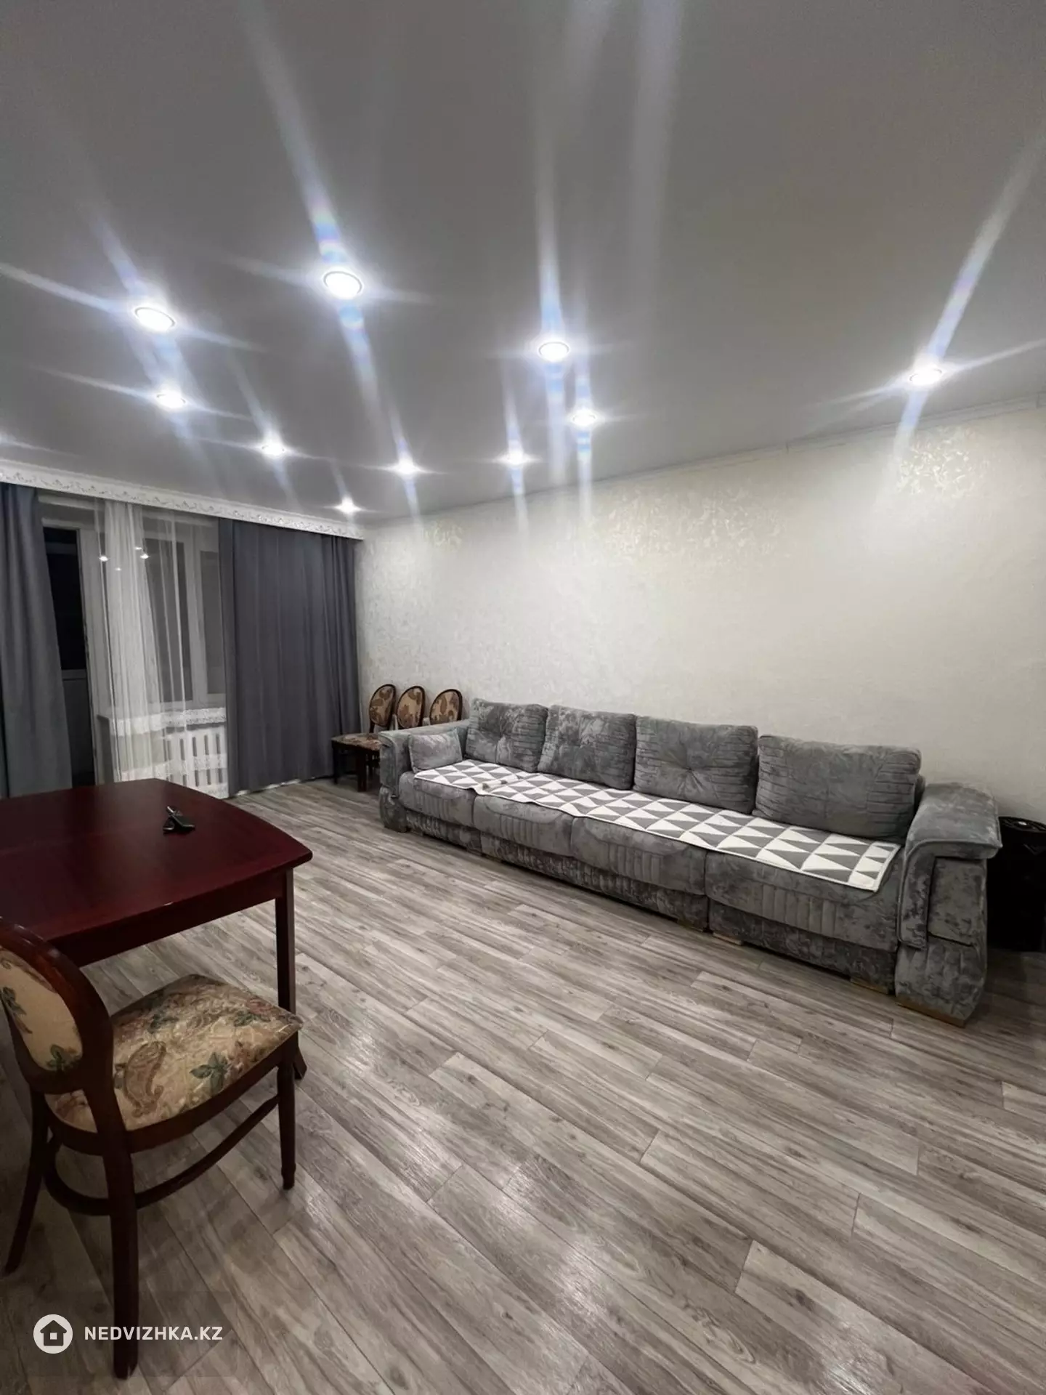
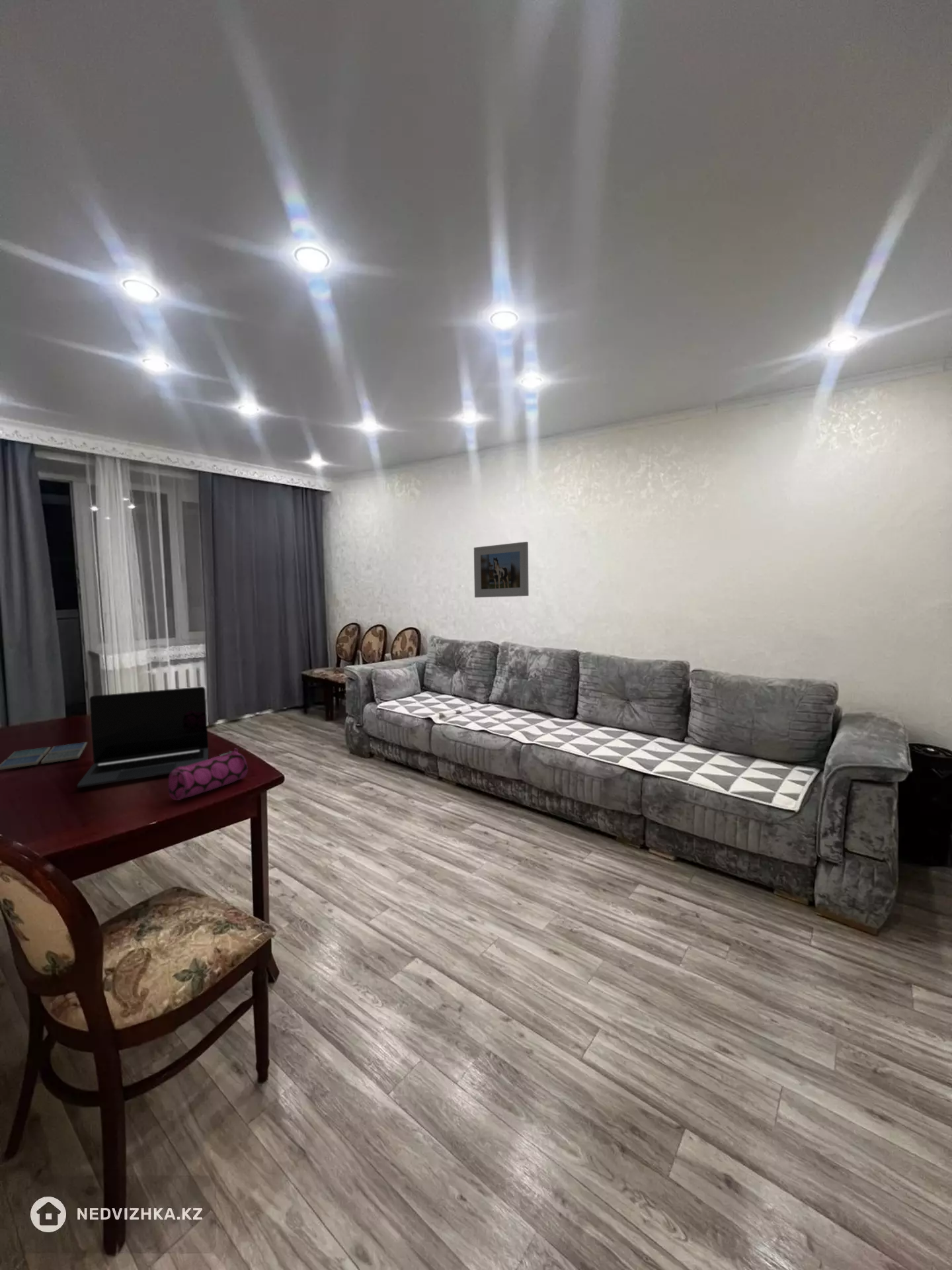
+ laptop (148, 732)
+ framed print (500, 571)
+ drink coaster (46, 754)
+ pencil case (208, 773)
